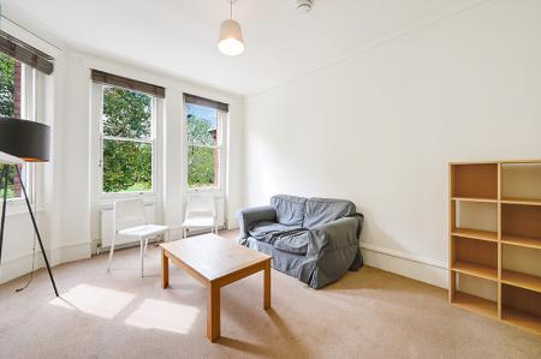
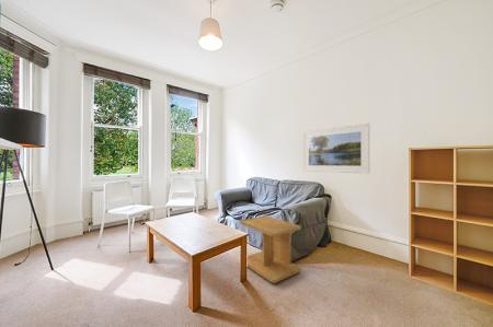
+ side table (268, 245)
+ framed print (332, 150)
